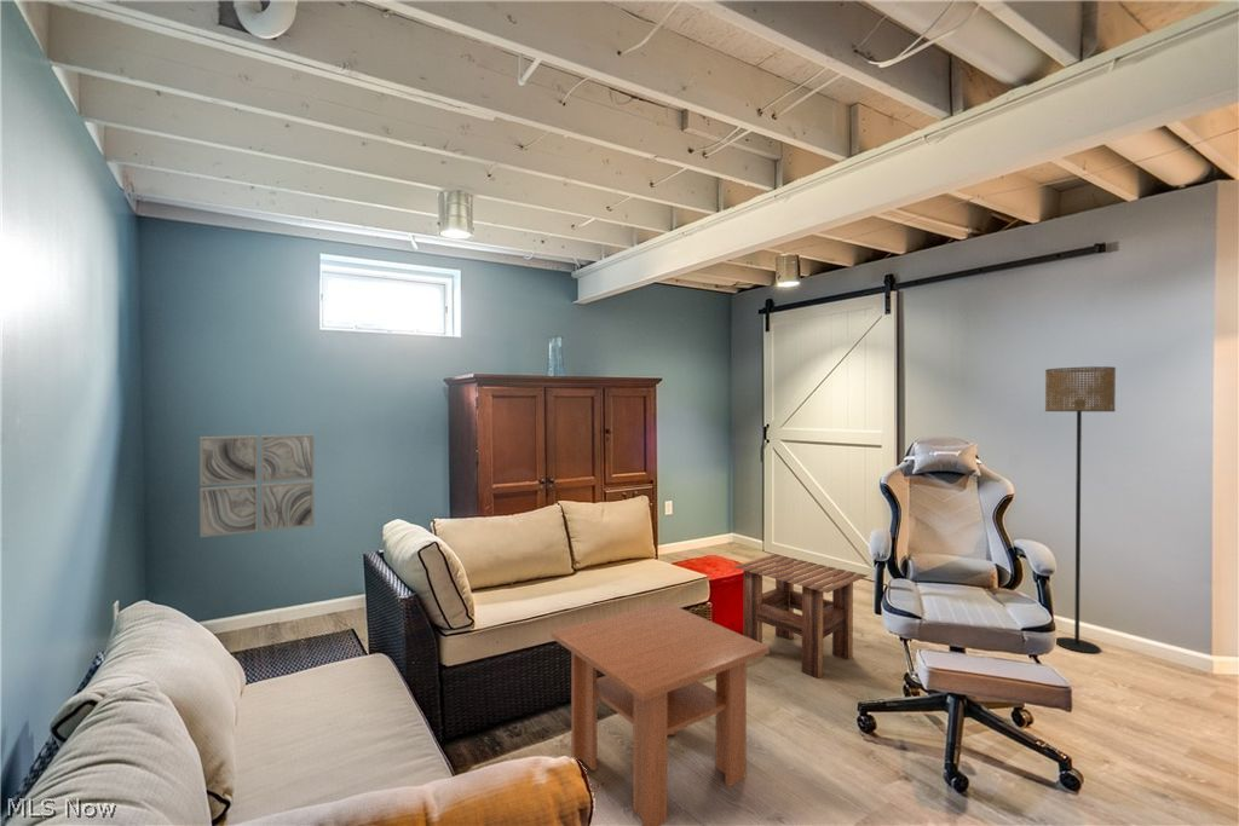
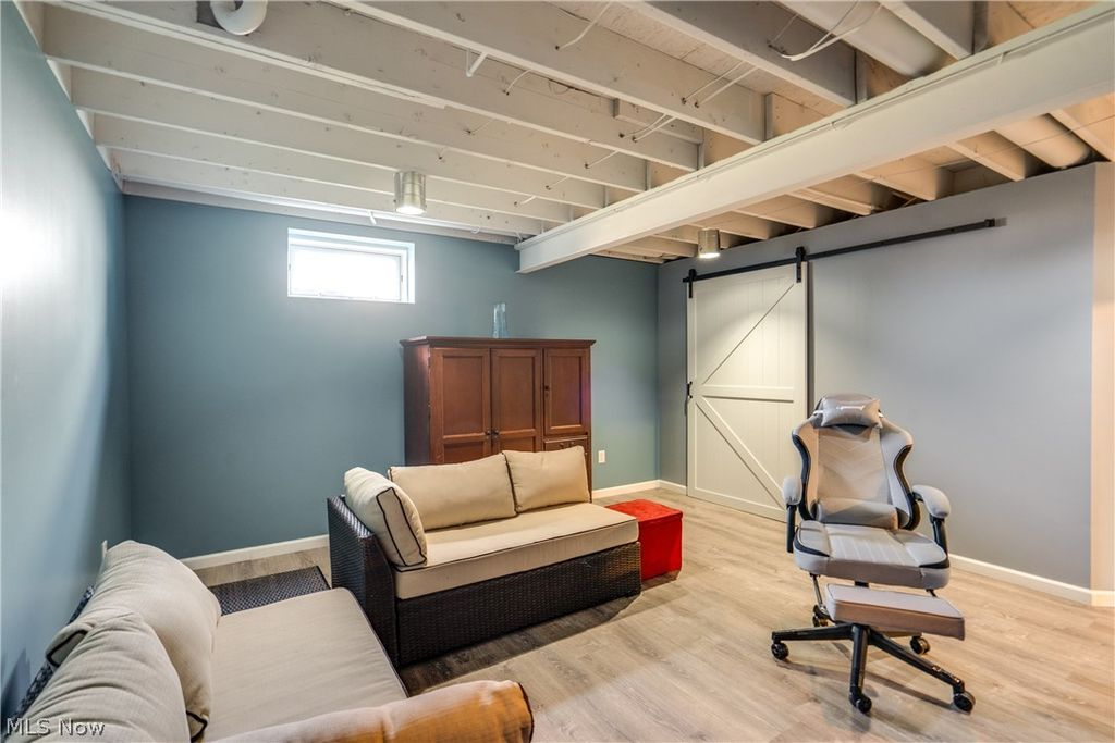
- side table (796, 613)
- wall art (261, 481)
- floor lamp (1078, 507)
- coffee table (656, 703)
